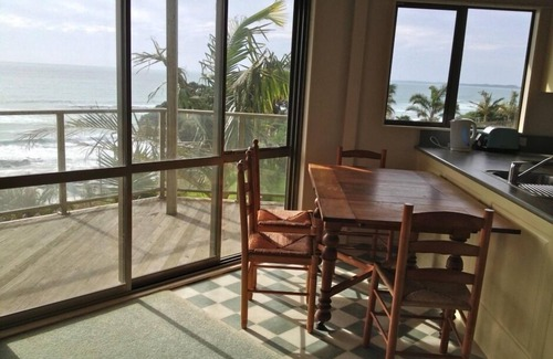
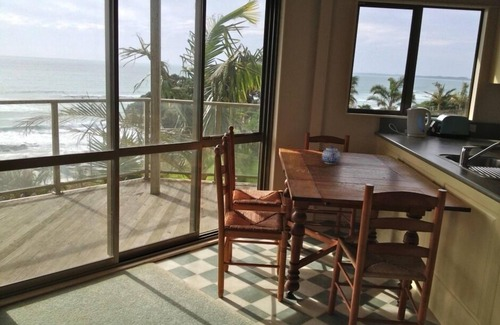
+ teapot (331, 154)
